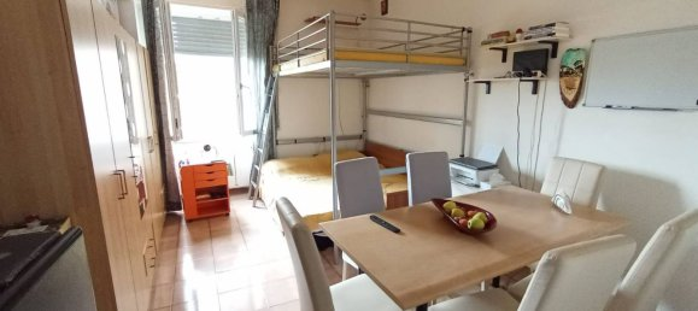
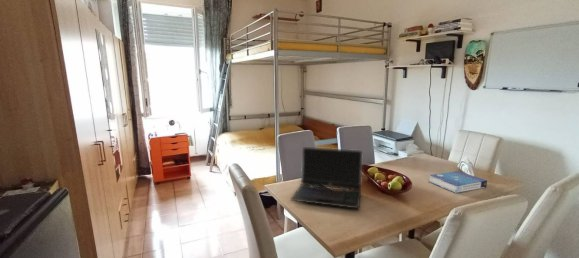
+ laptop computer (327, 175)
+ book (456, 180)
